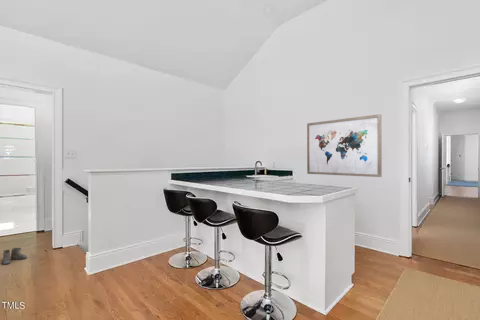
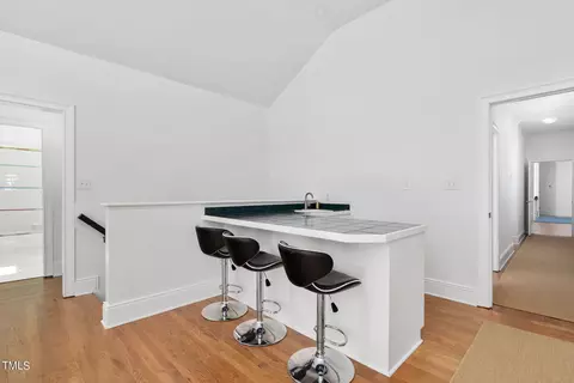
- wall art (340, 147)
- boots (12, 255)
